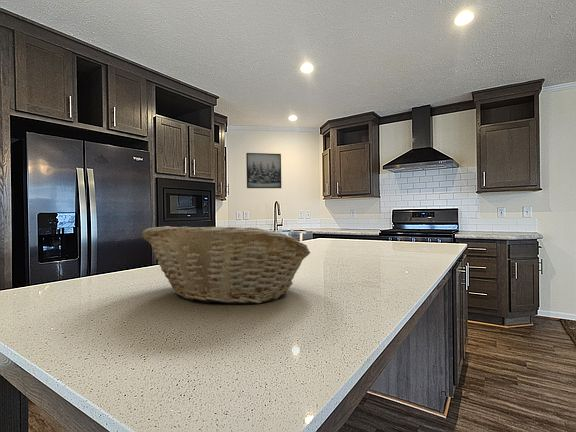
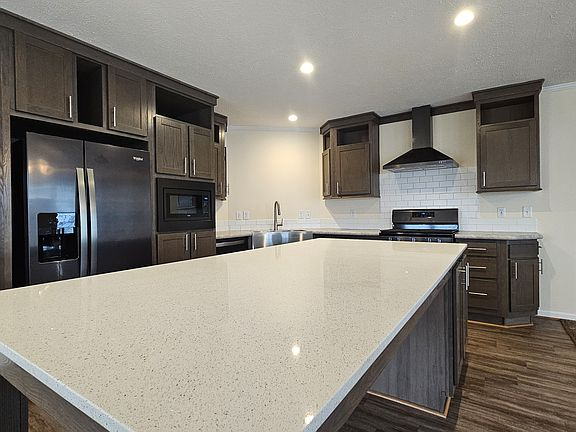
- wall art (264, 170)
- fruit basket (226, 258)
